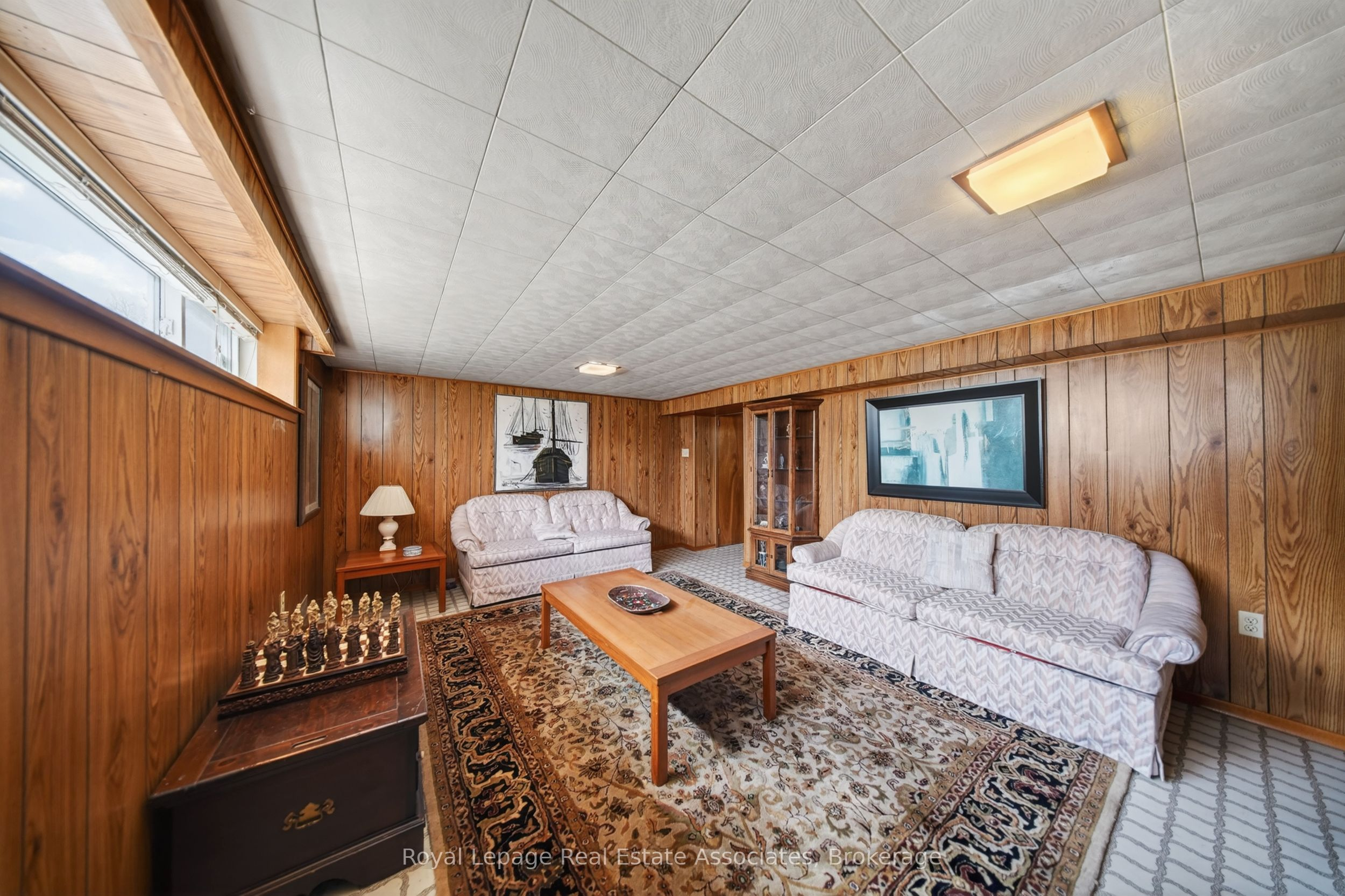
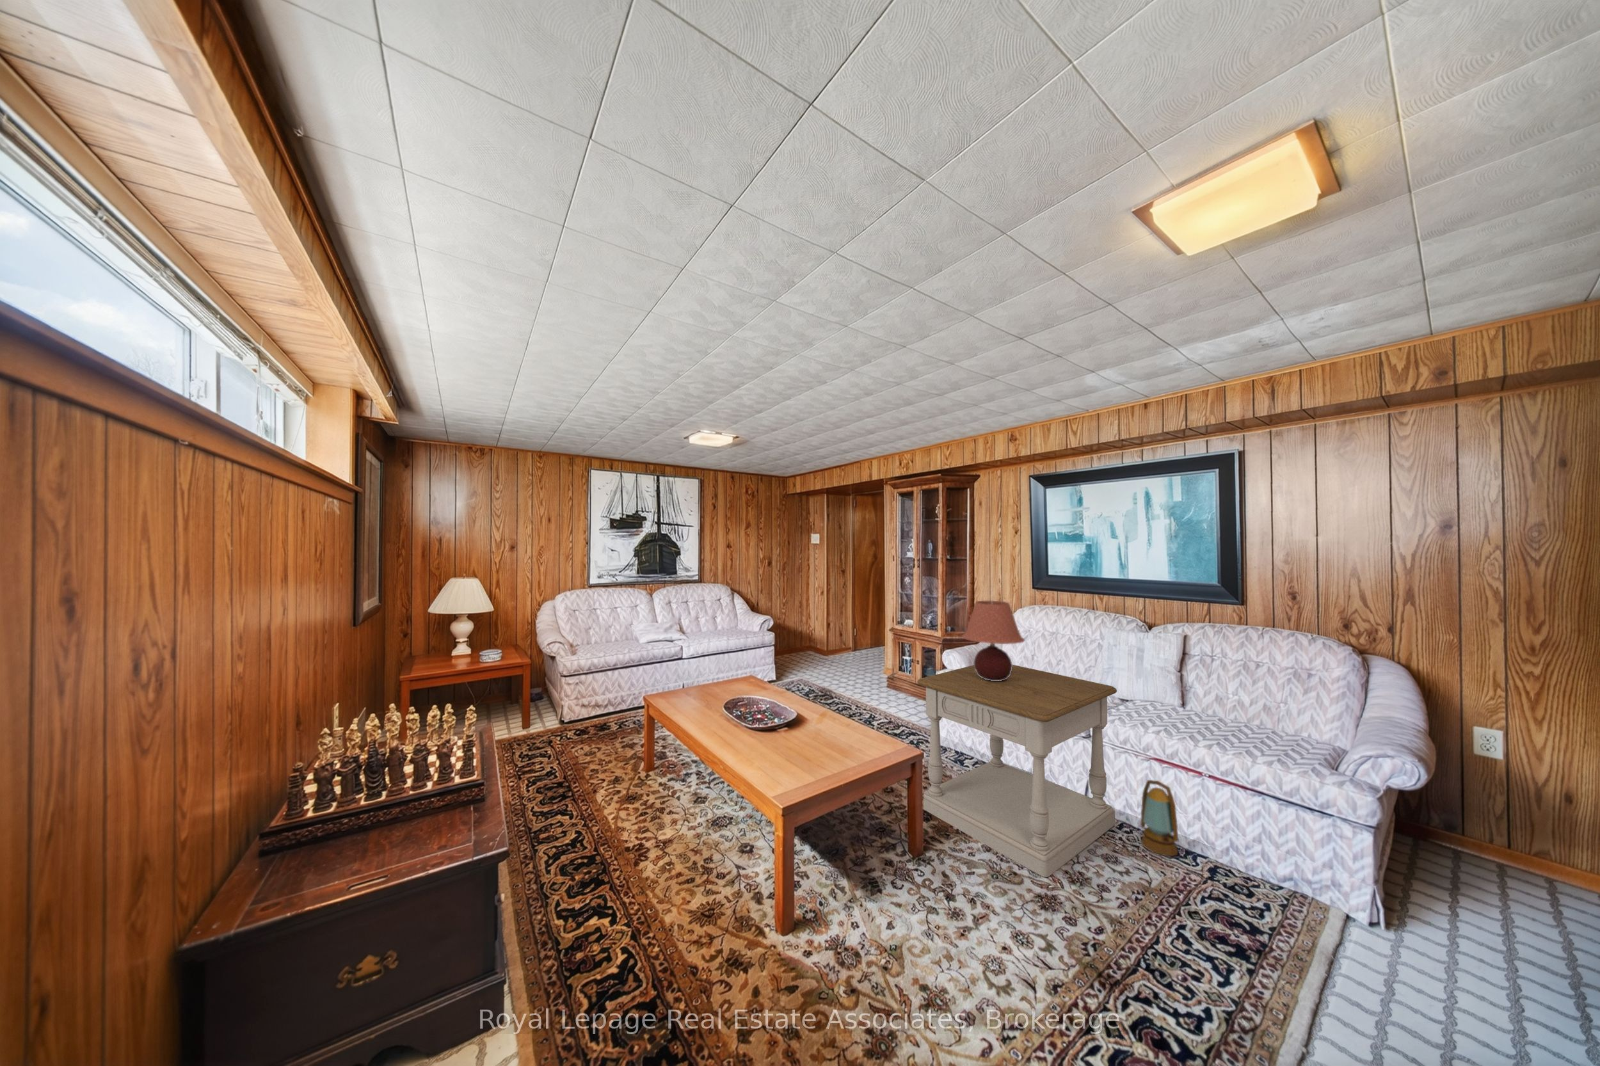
+ side table (1016, 742)
+ table lamp (992, 640)
+ lantern (1159, 814)
